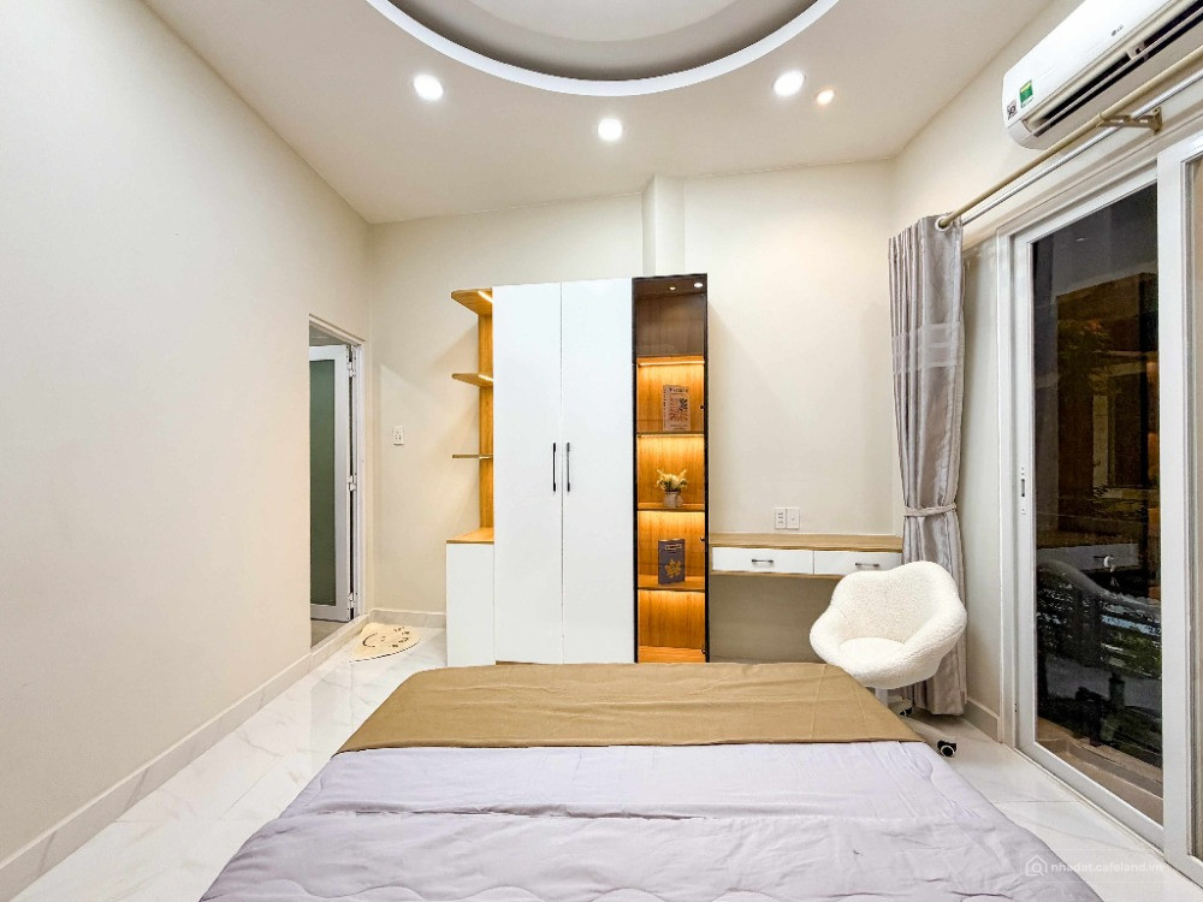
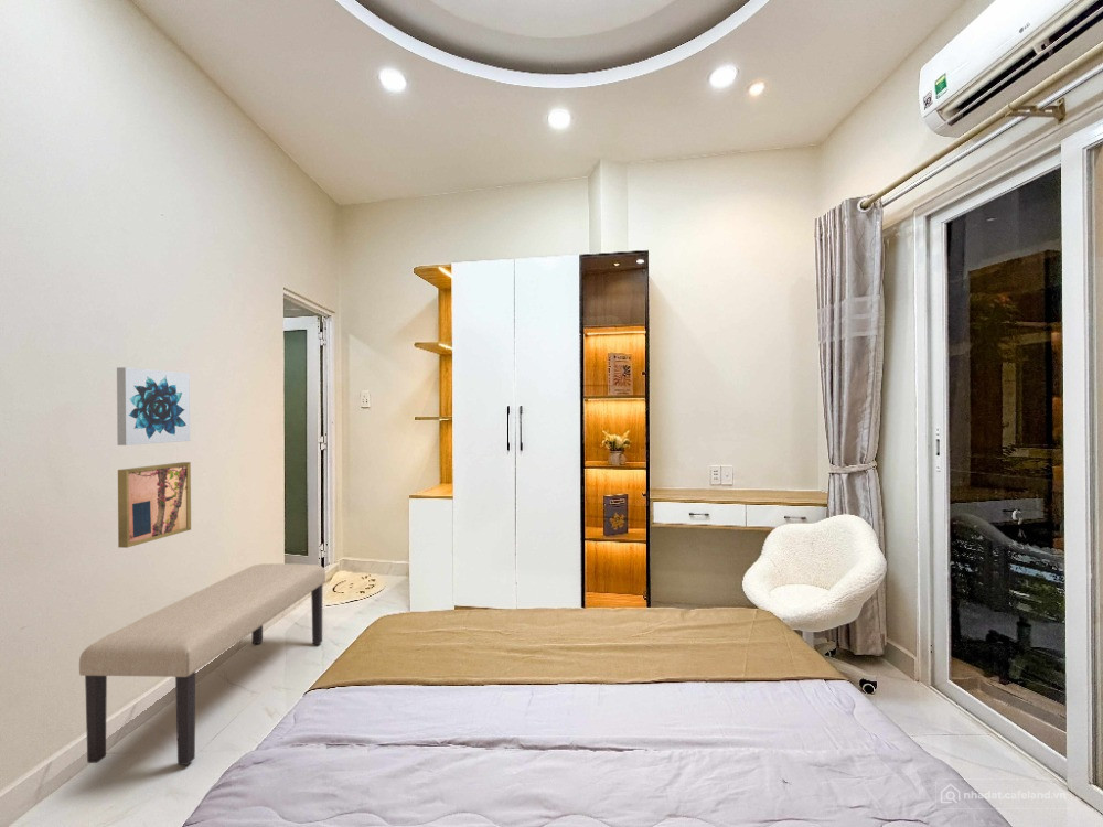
+ wall art (157, 502)
+ bench (228, 641)
+ wall art (156, 406)
